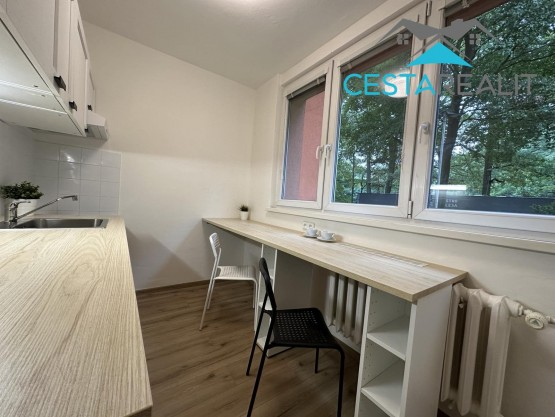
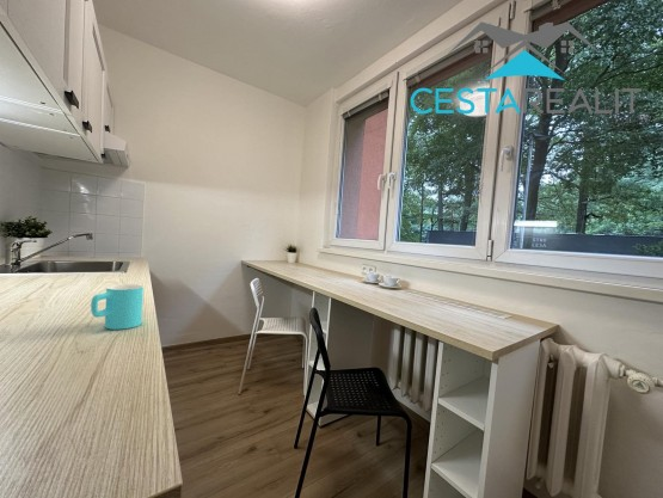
+ cup (117, 306)
